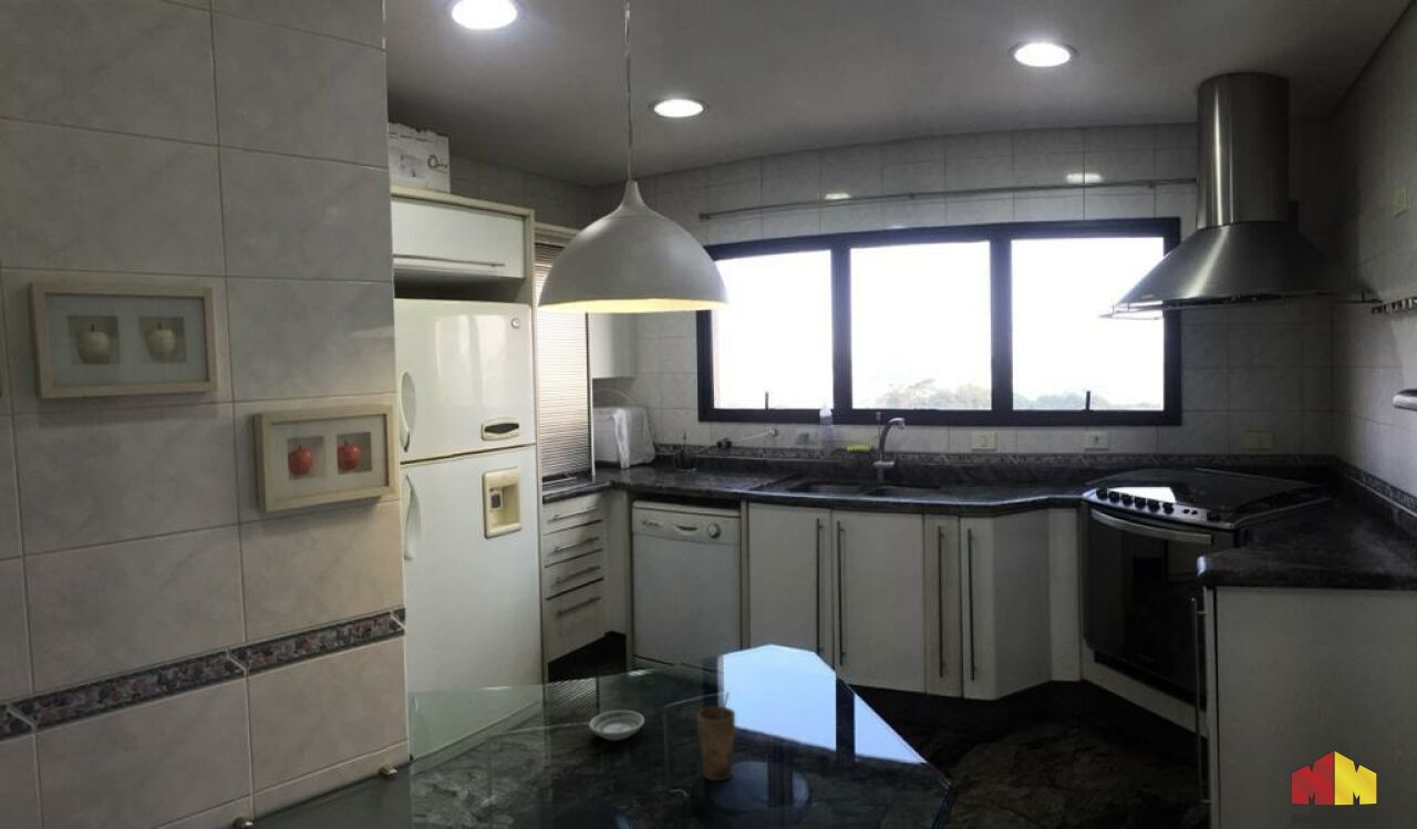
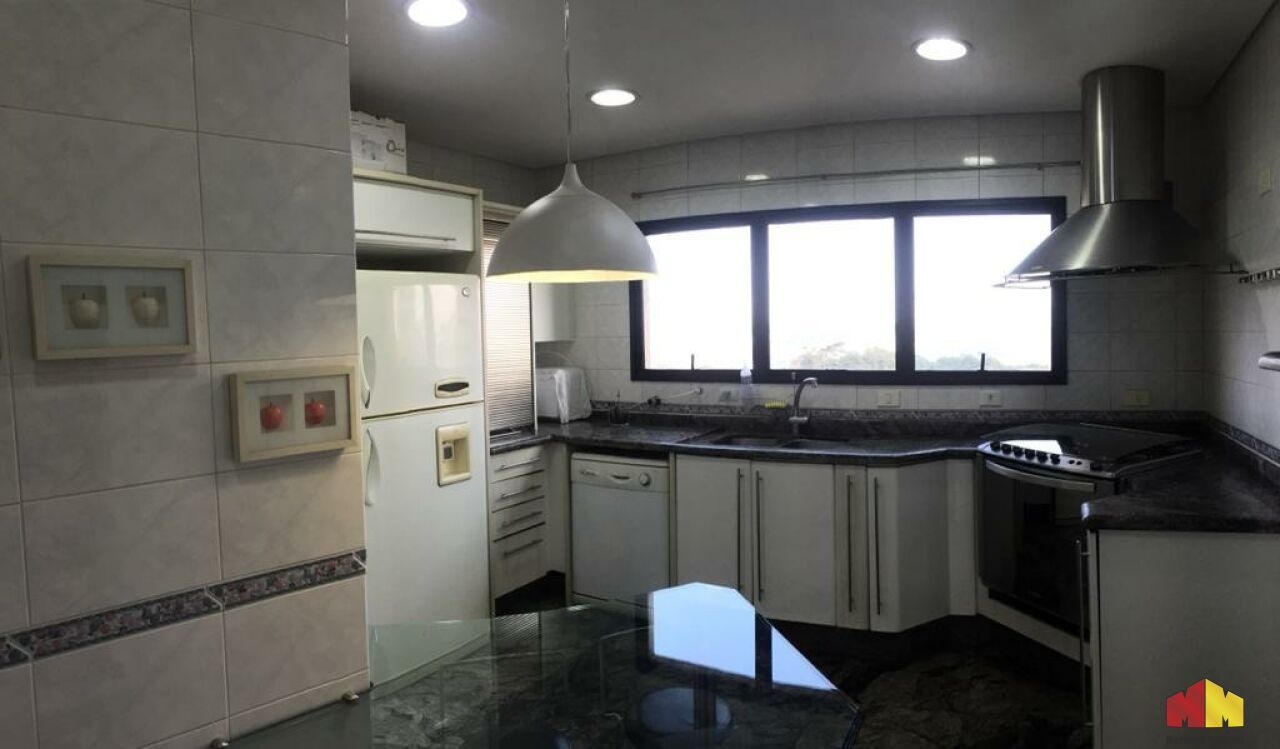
- saucer (617, 727)
- cup (716, 736)
